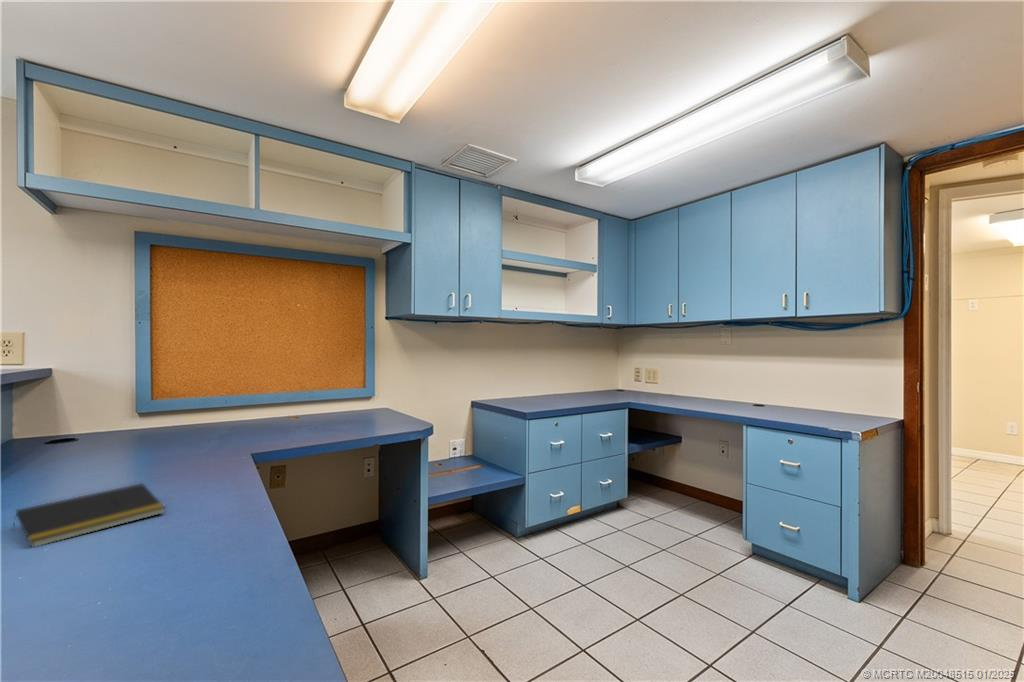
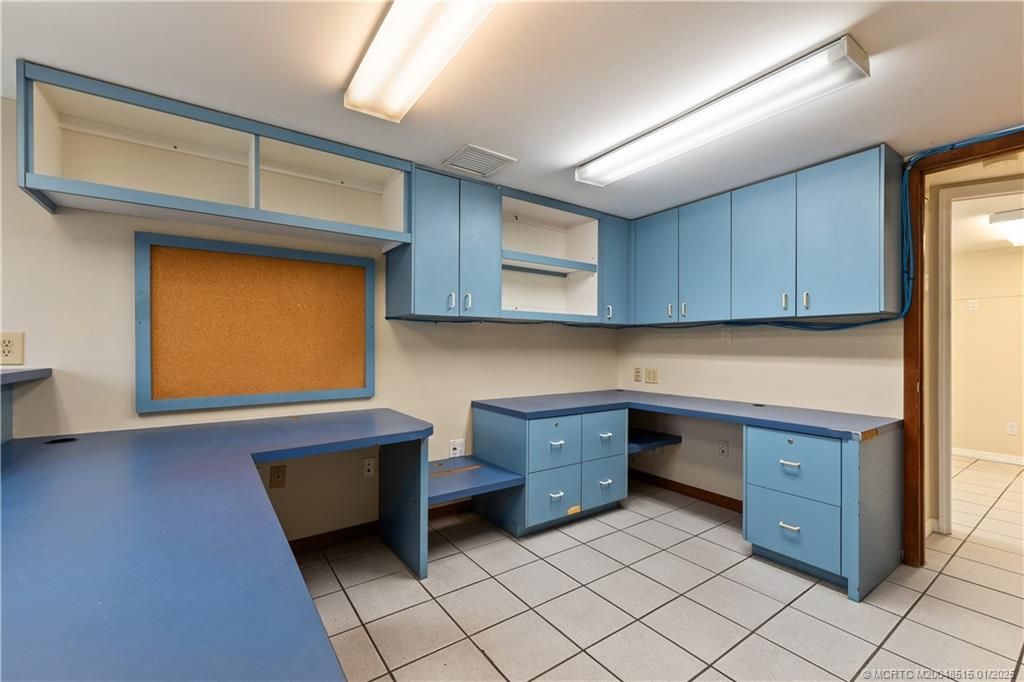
- notepad (94, 511)
